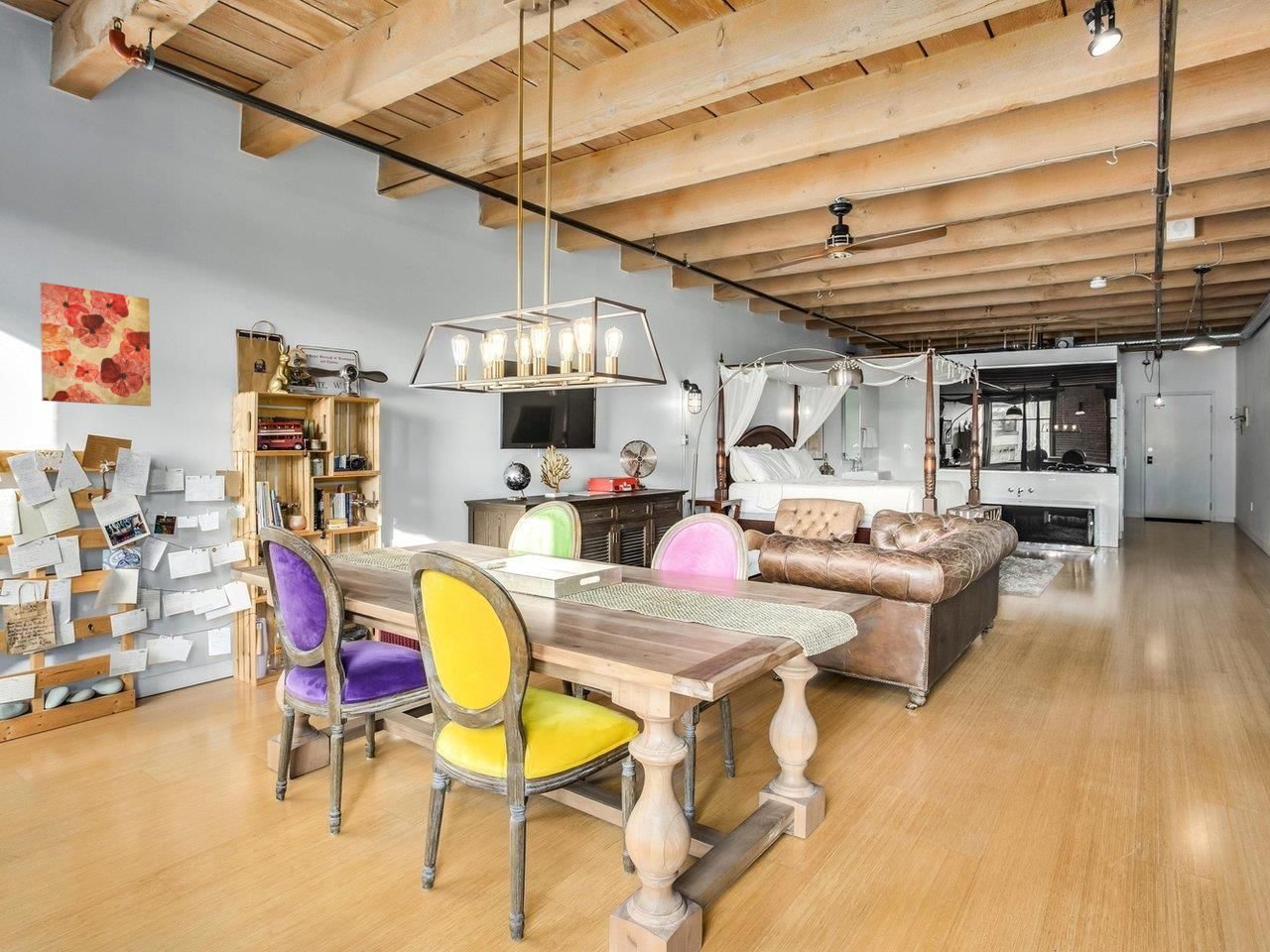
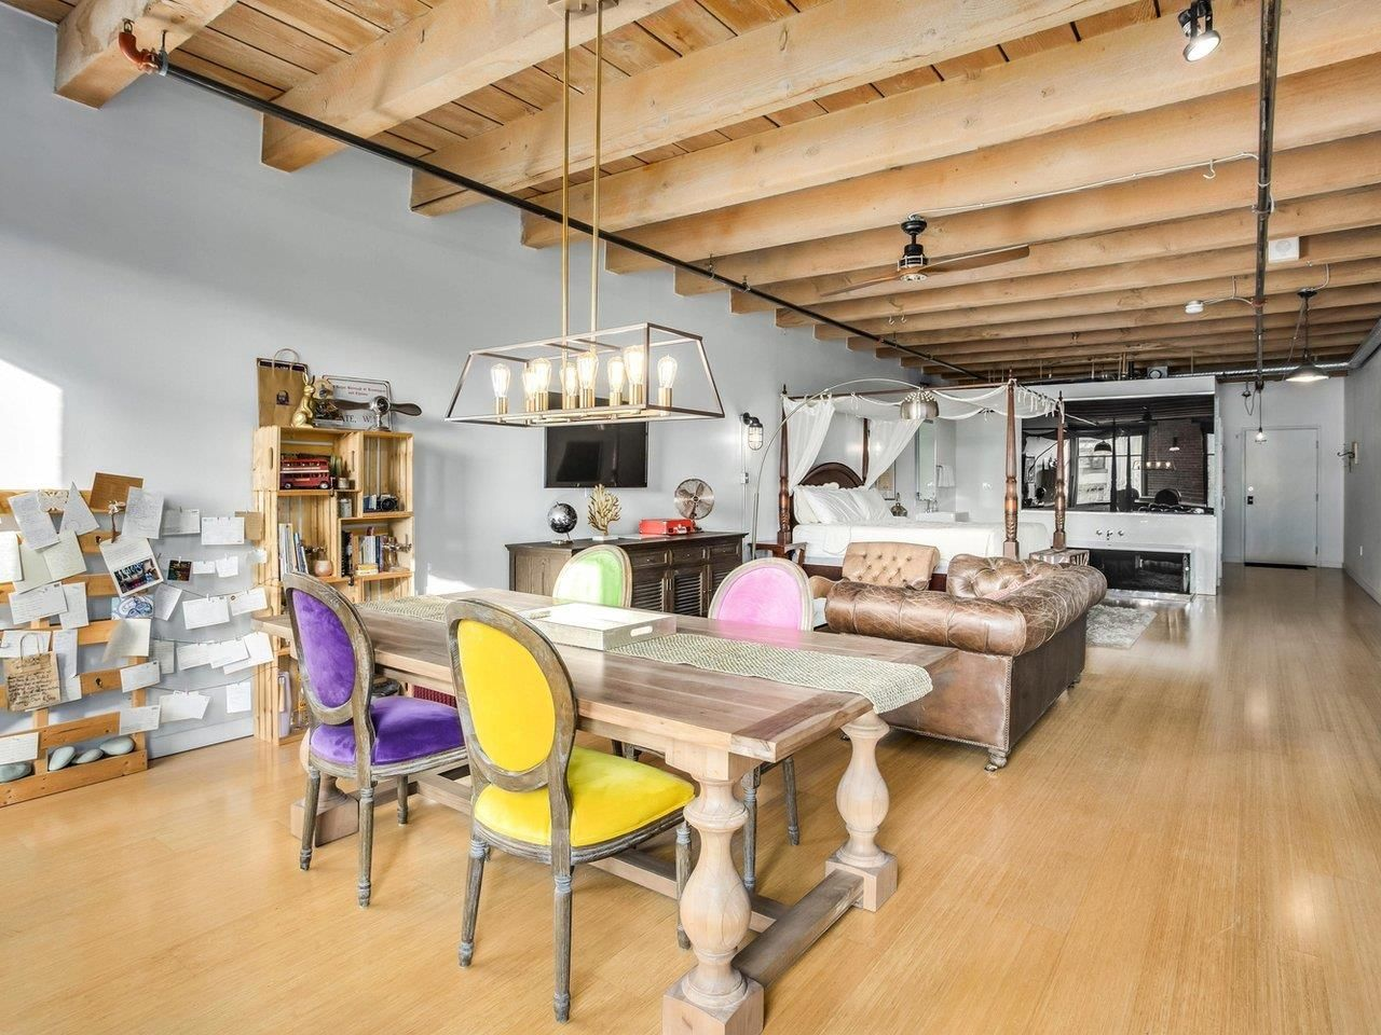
- wall art (97, 347)
